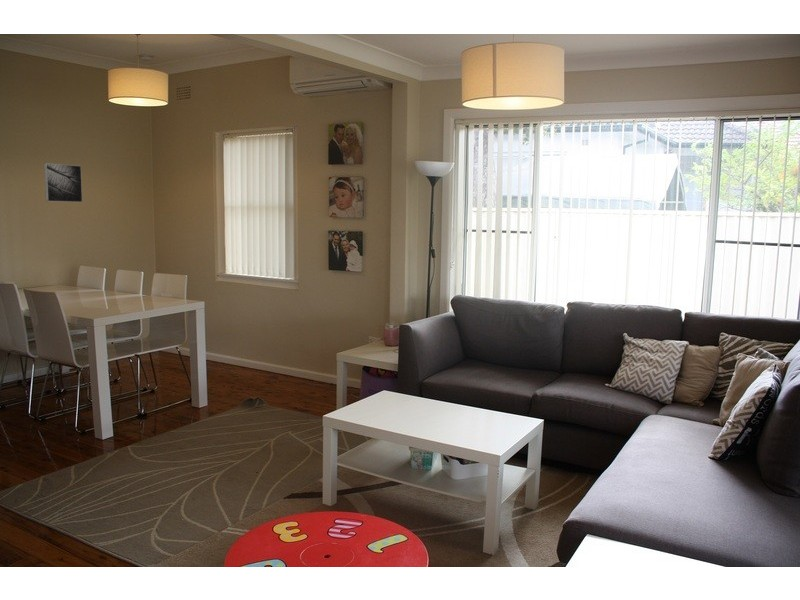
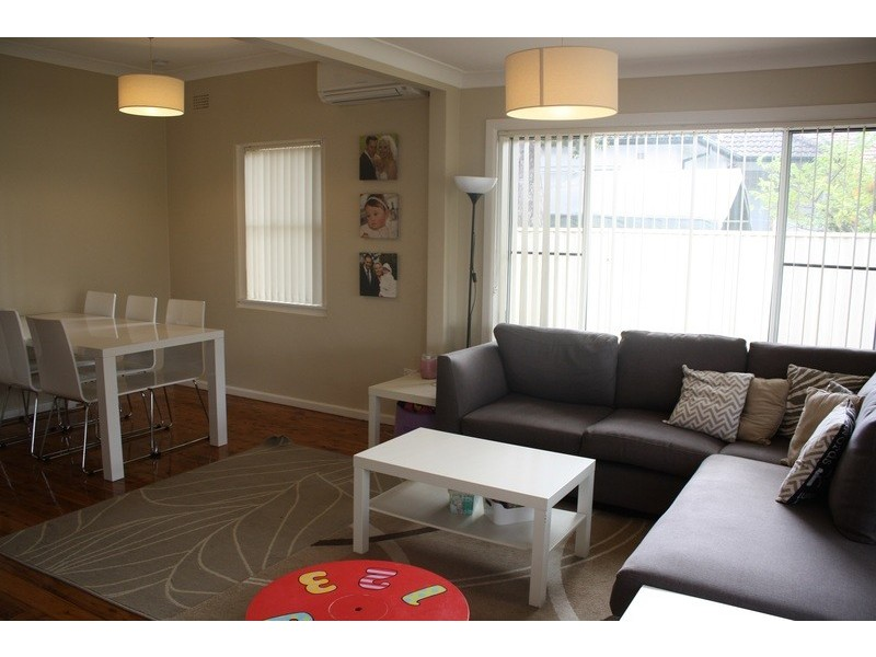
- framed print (63, 183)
